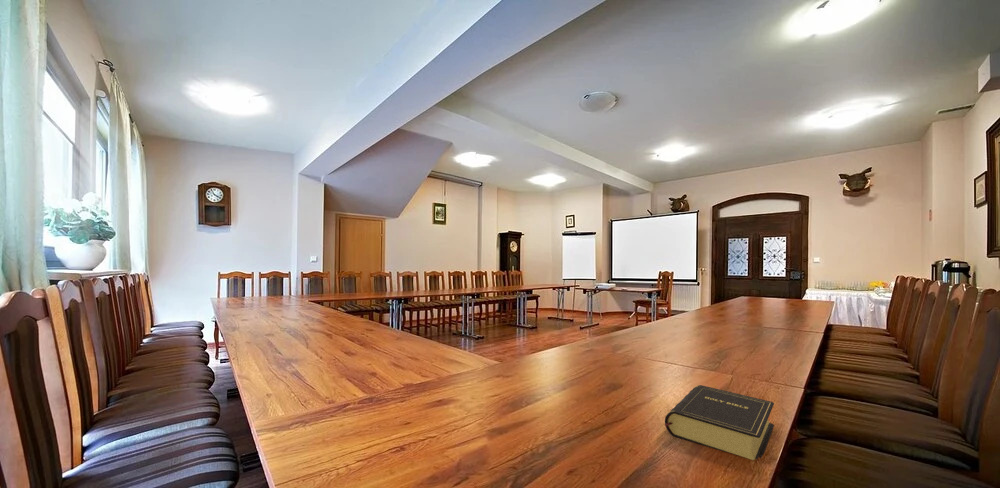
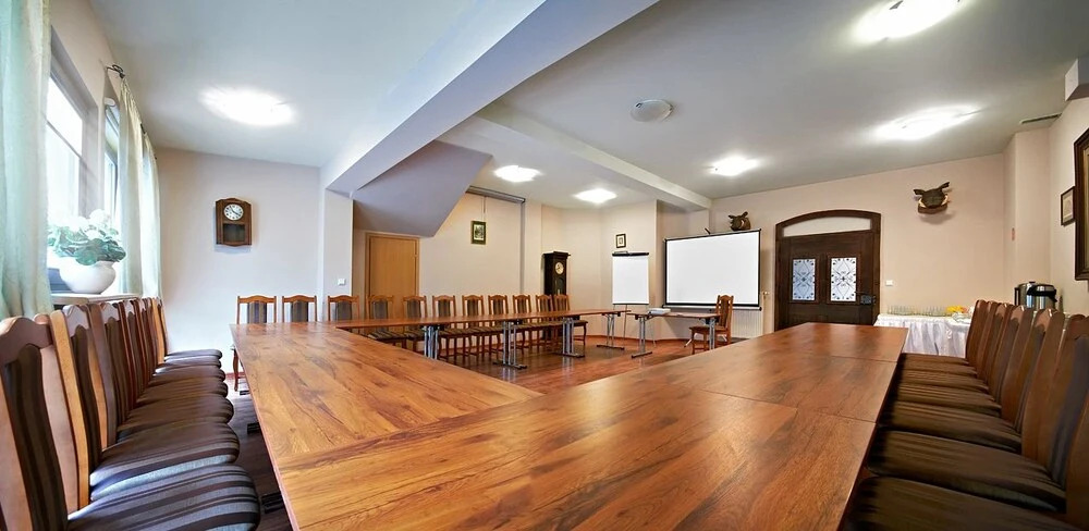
- book (719, 418)
